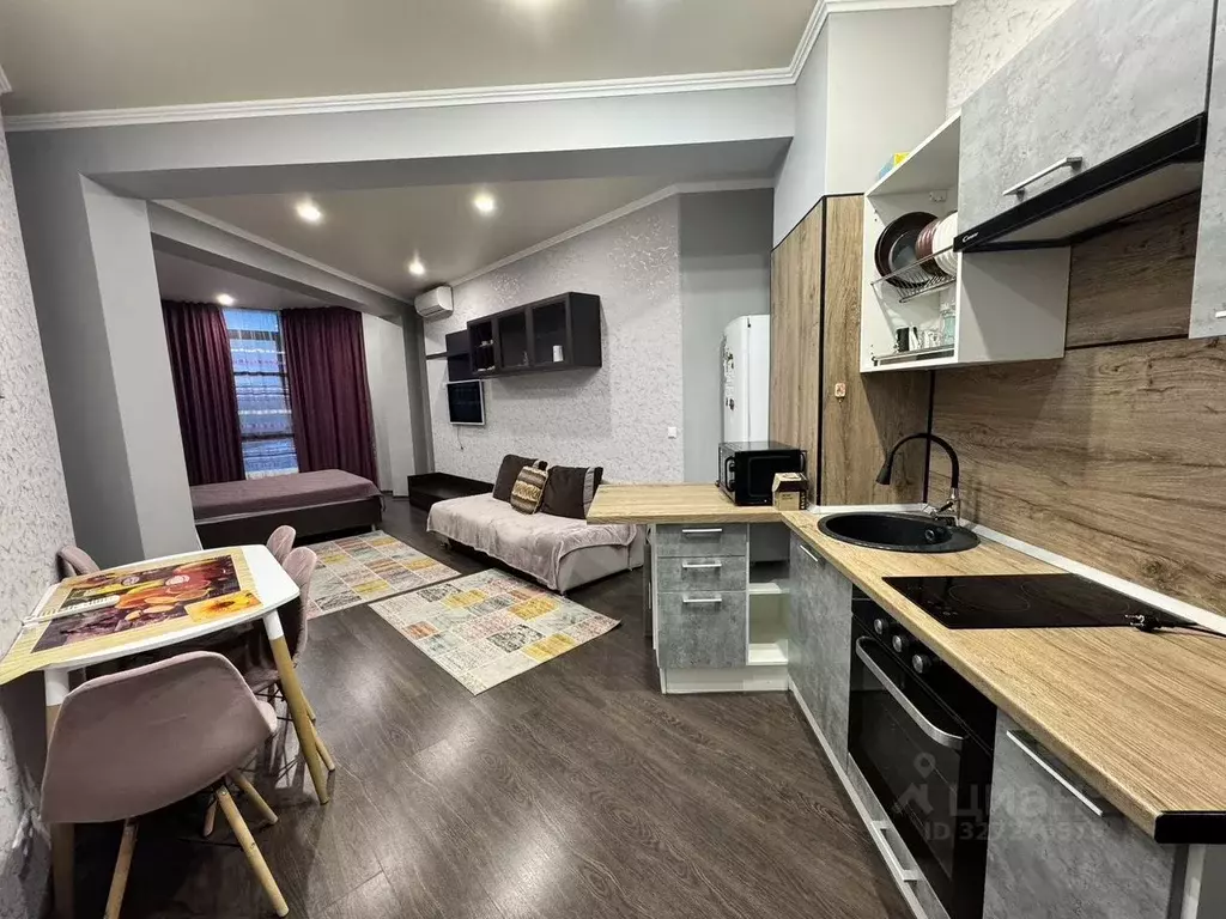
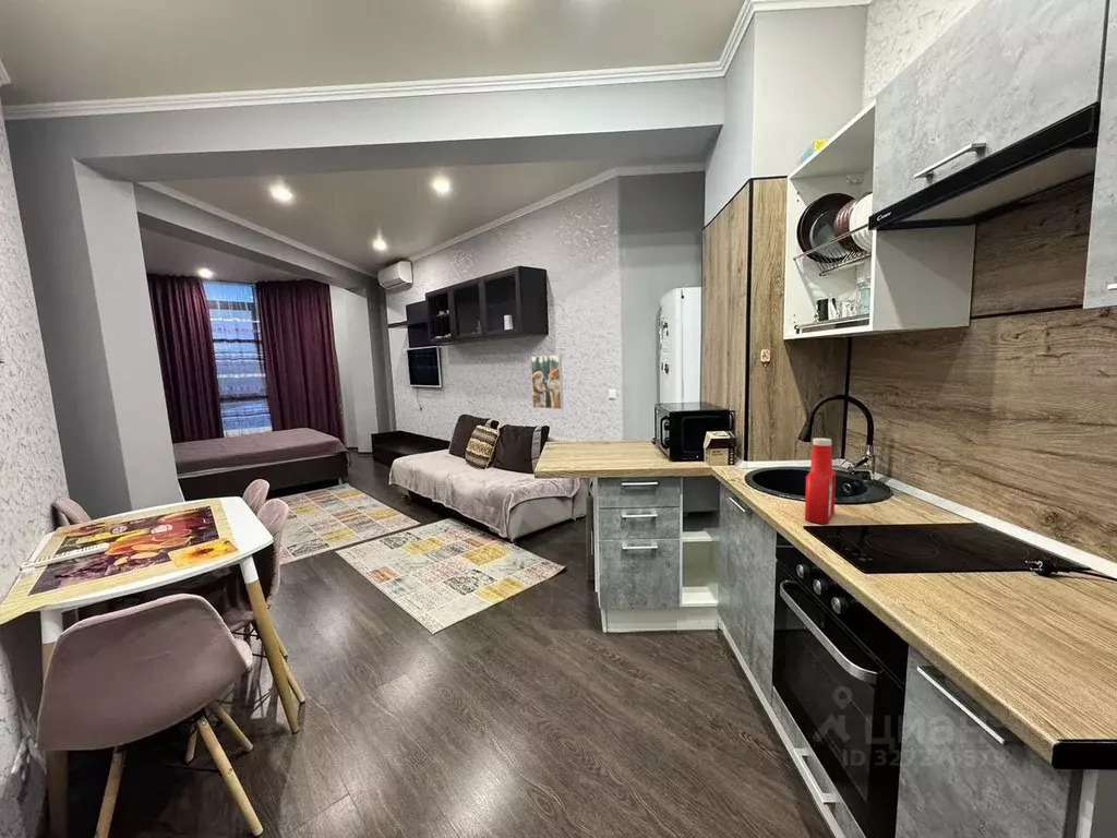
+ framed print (547, 382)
+ soap bottle (820, 478)
